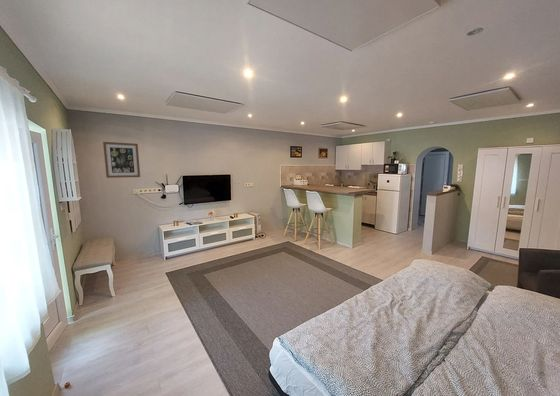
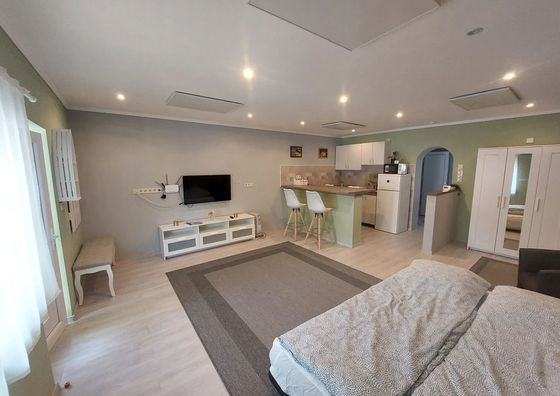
- wall art (122, 160)
